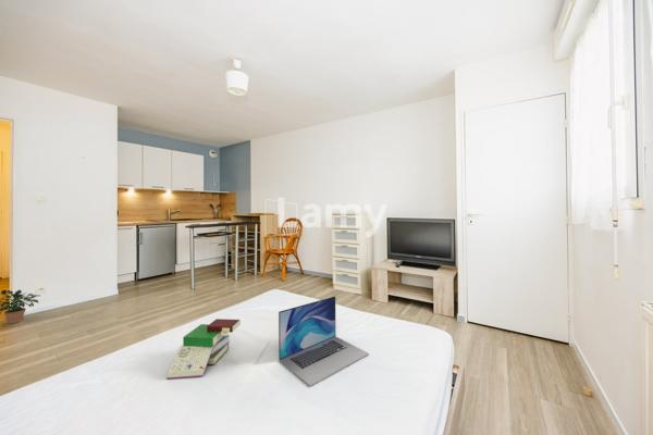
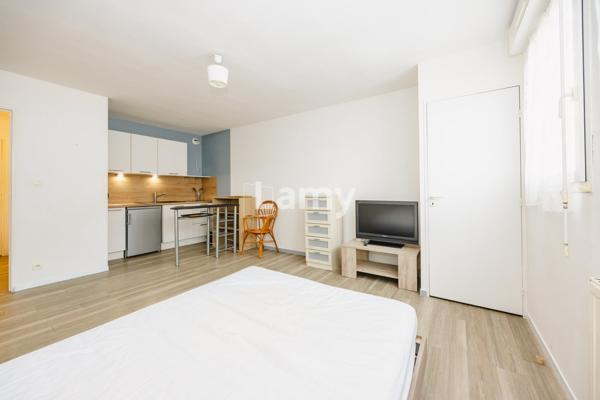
- laptop (324, 333)
- potted plant (19, 303)
- book (207, 344)
